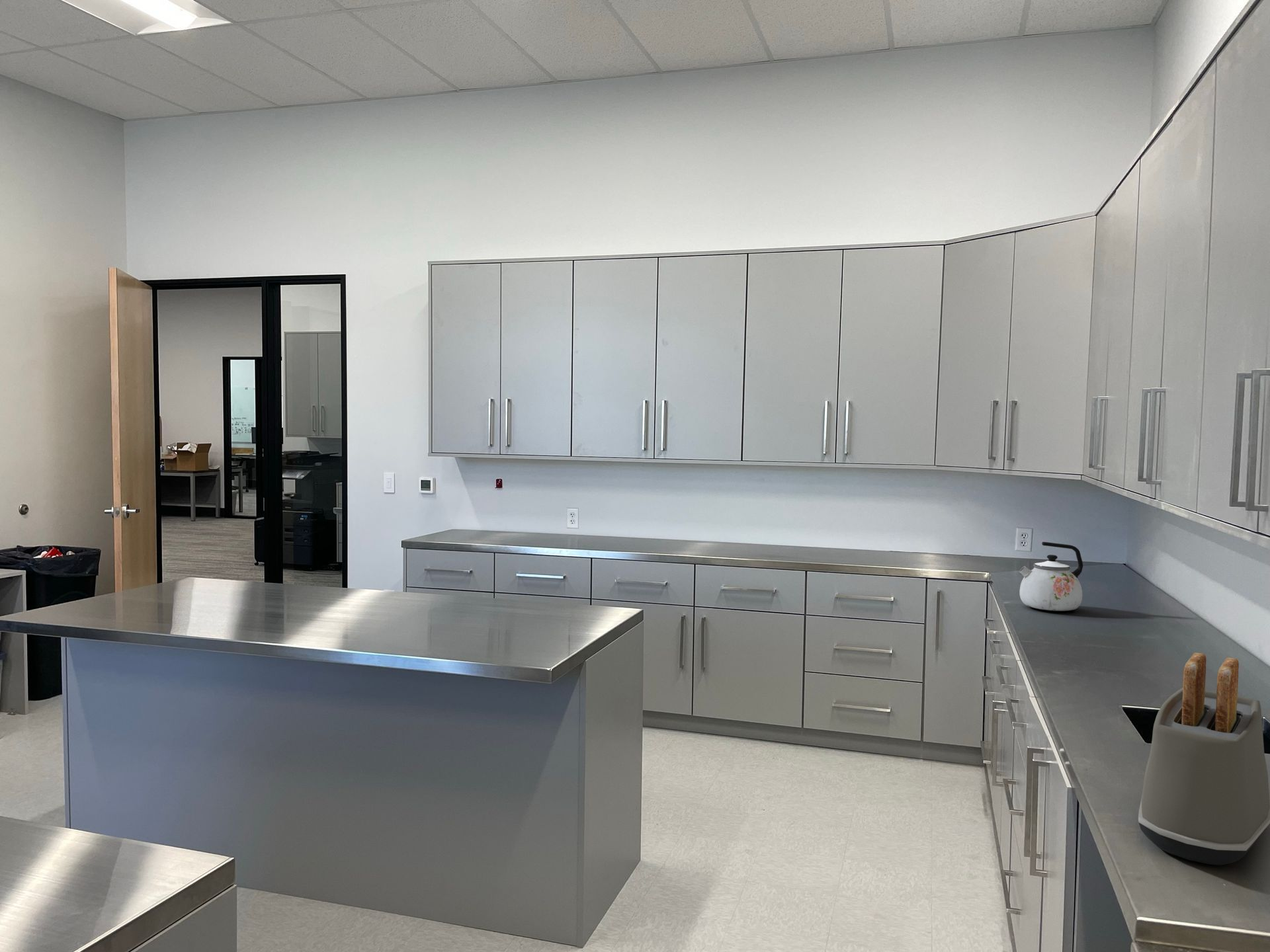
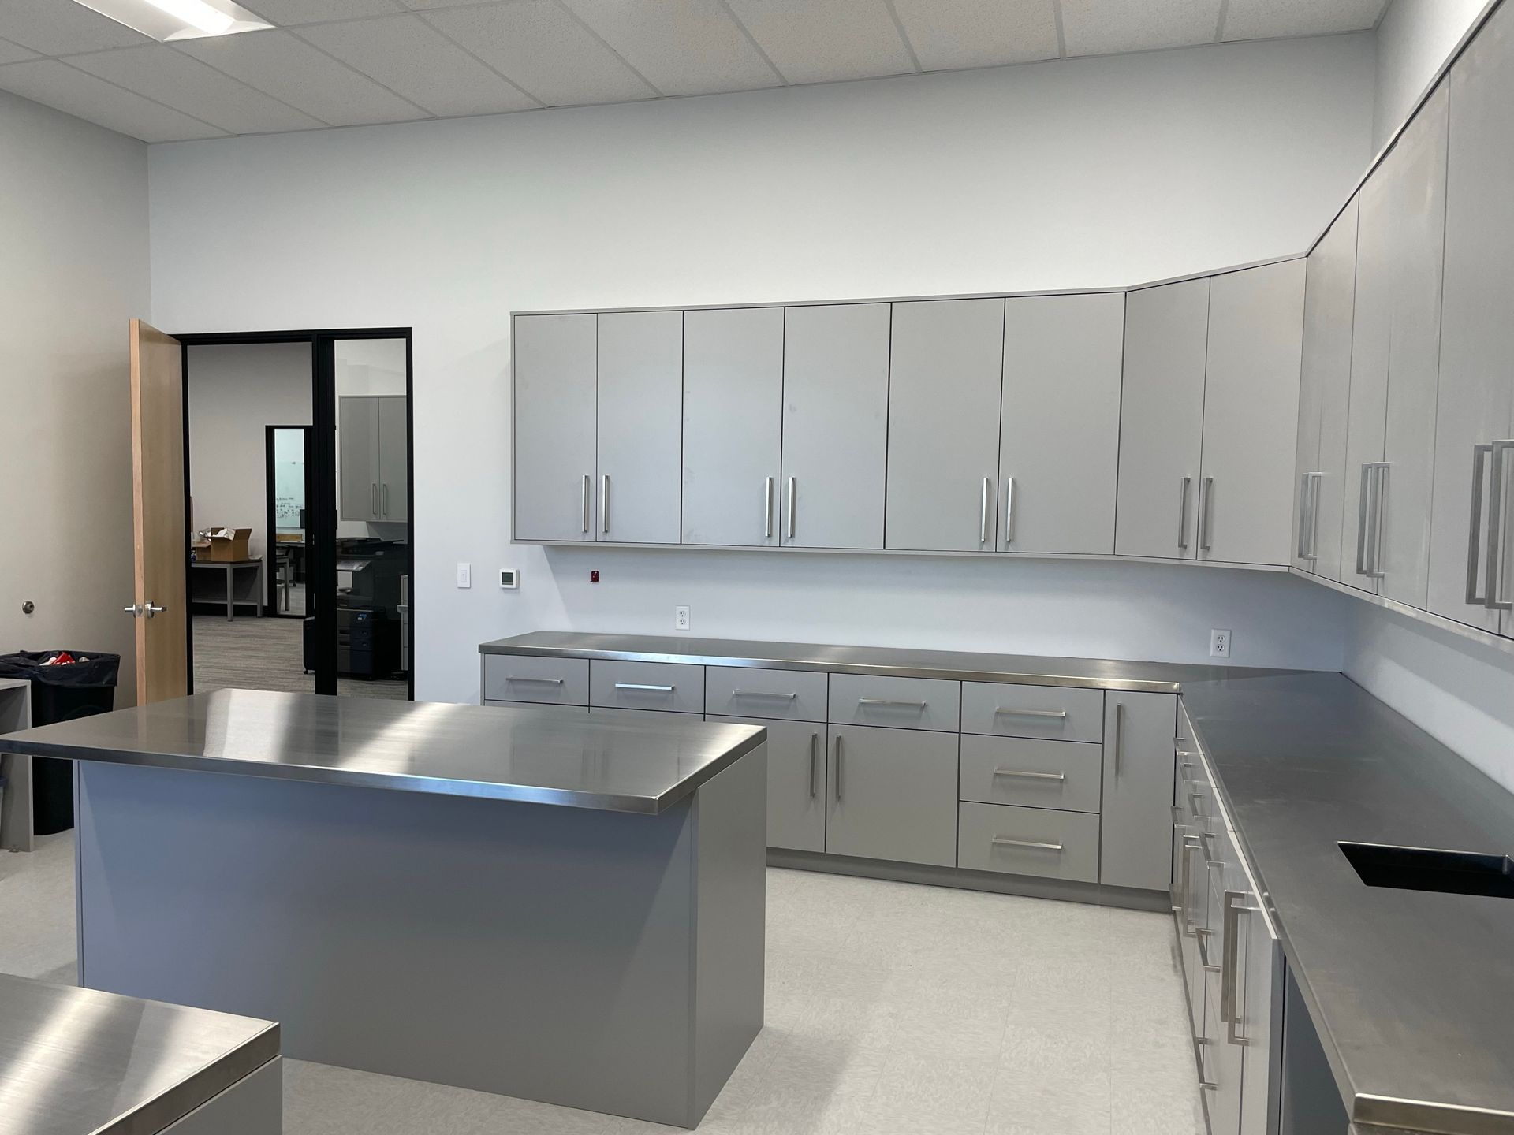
- toaster (1208, 744)
- kettle (1050, 575)
